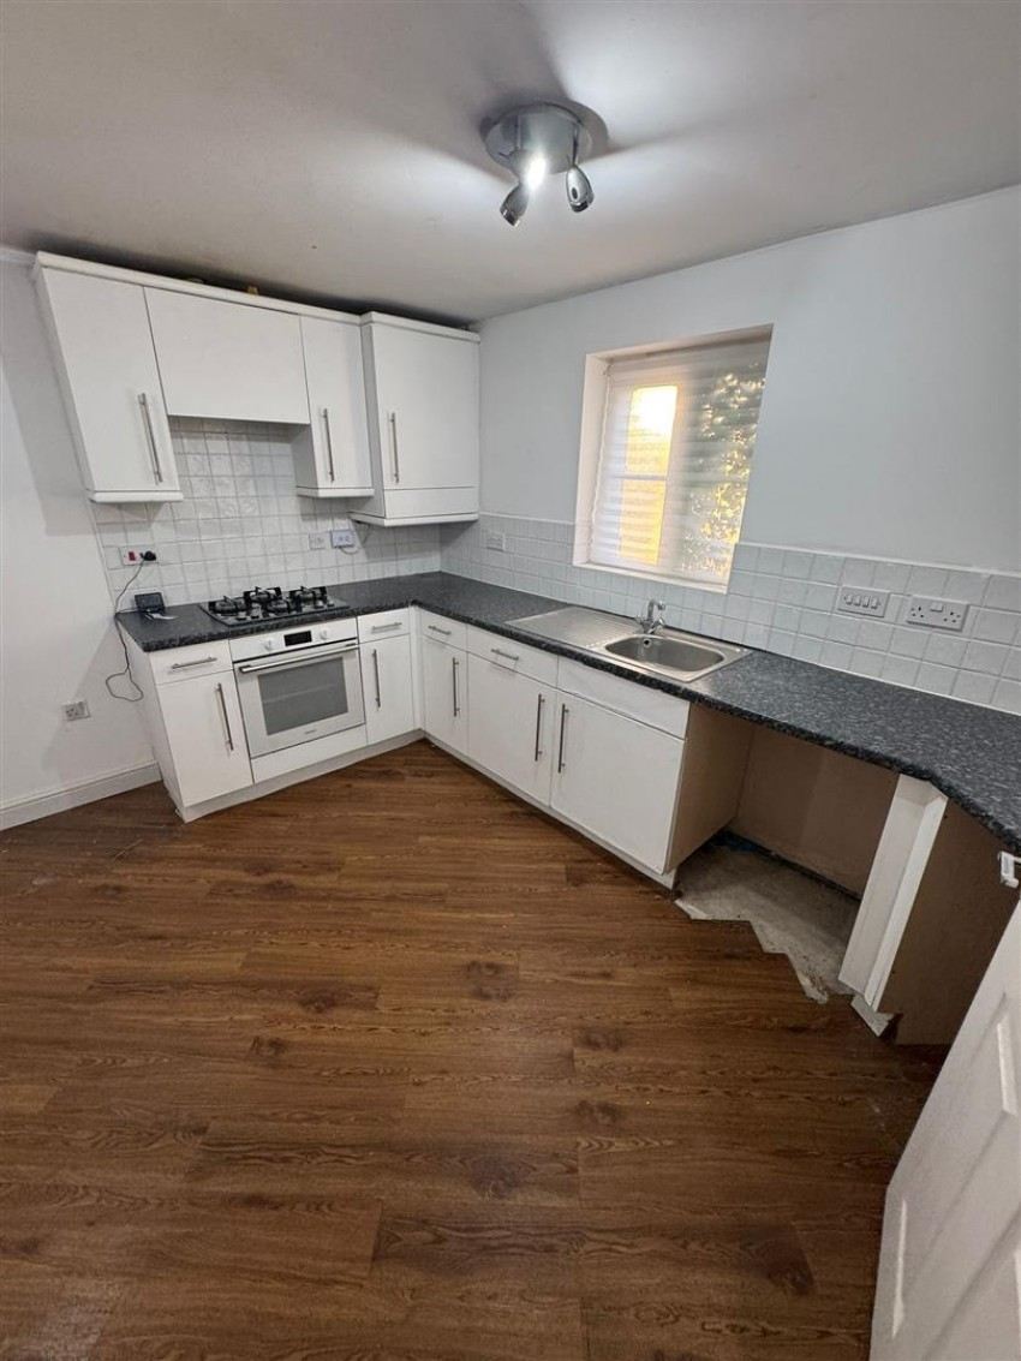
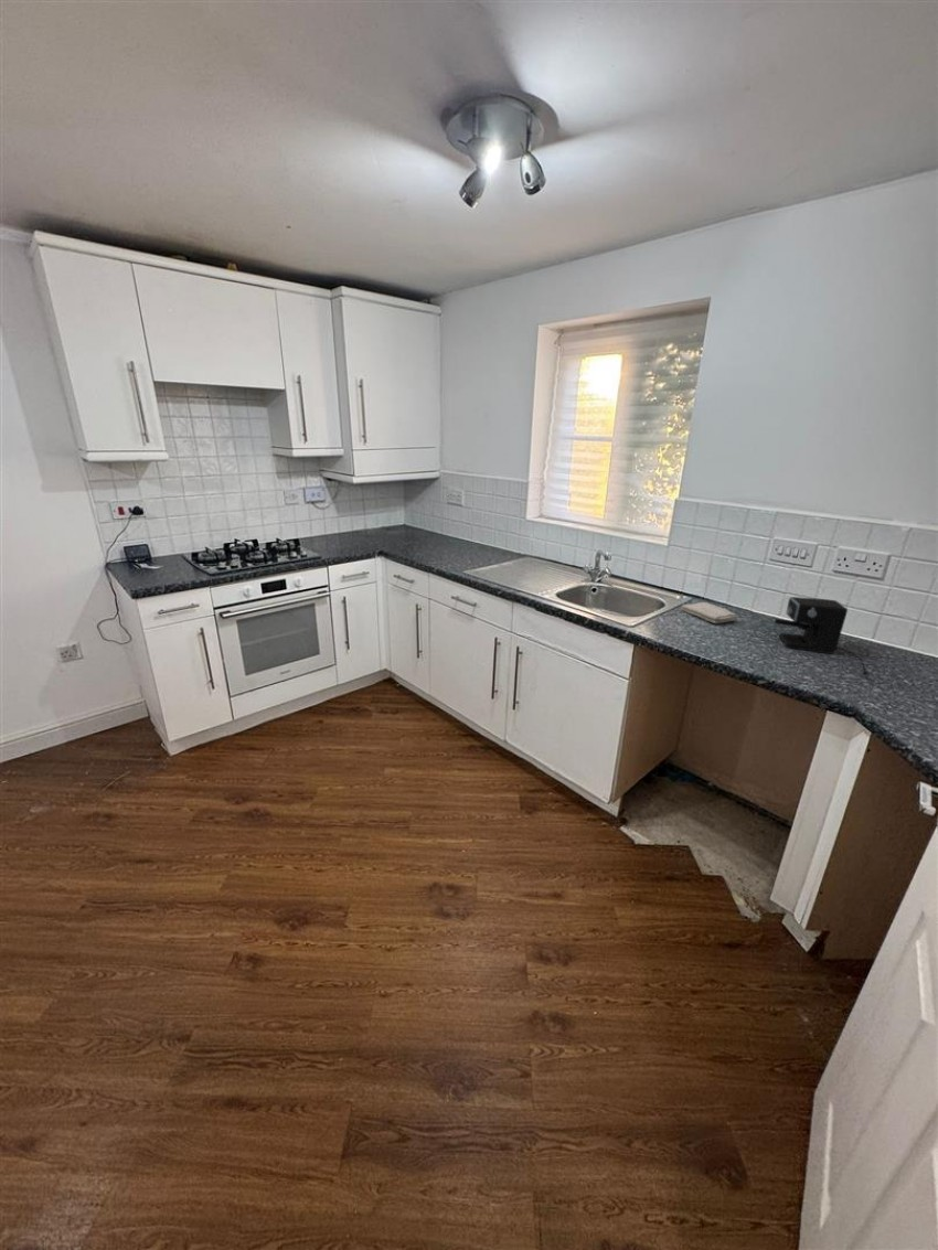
+ coffee maker (823, 632)
+ washcloth (708, 611)
